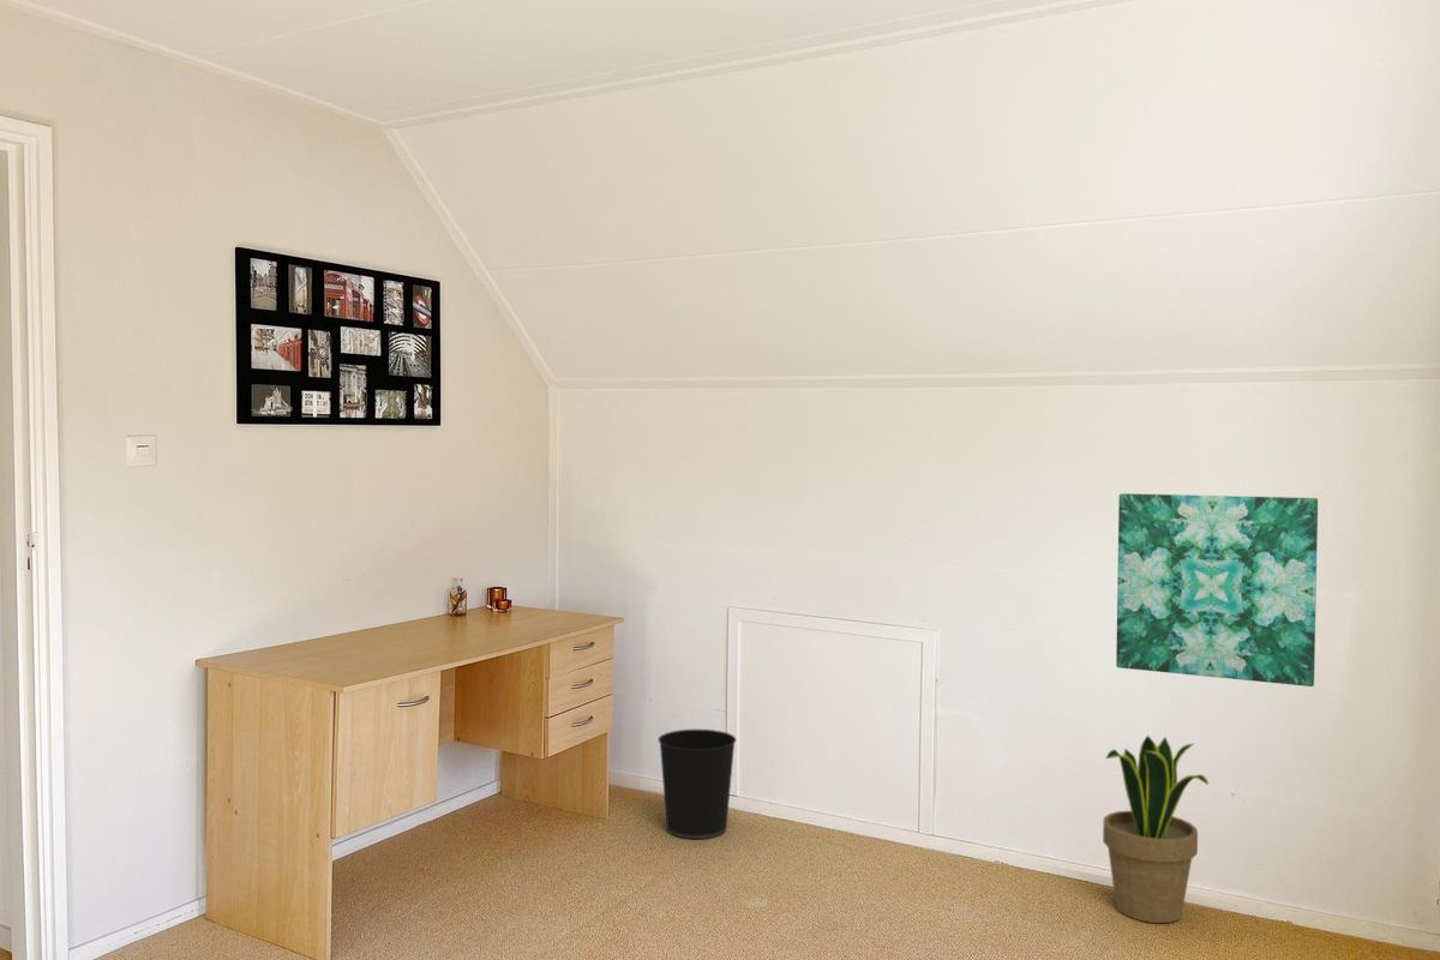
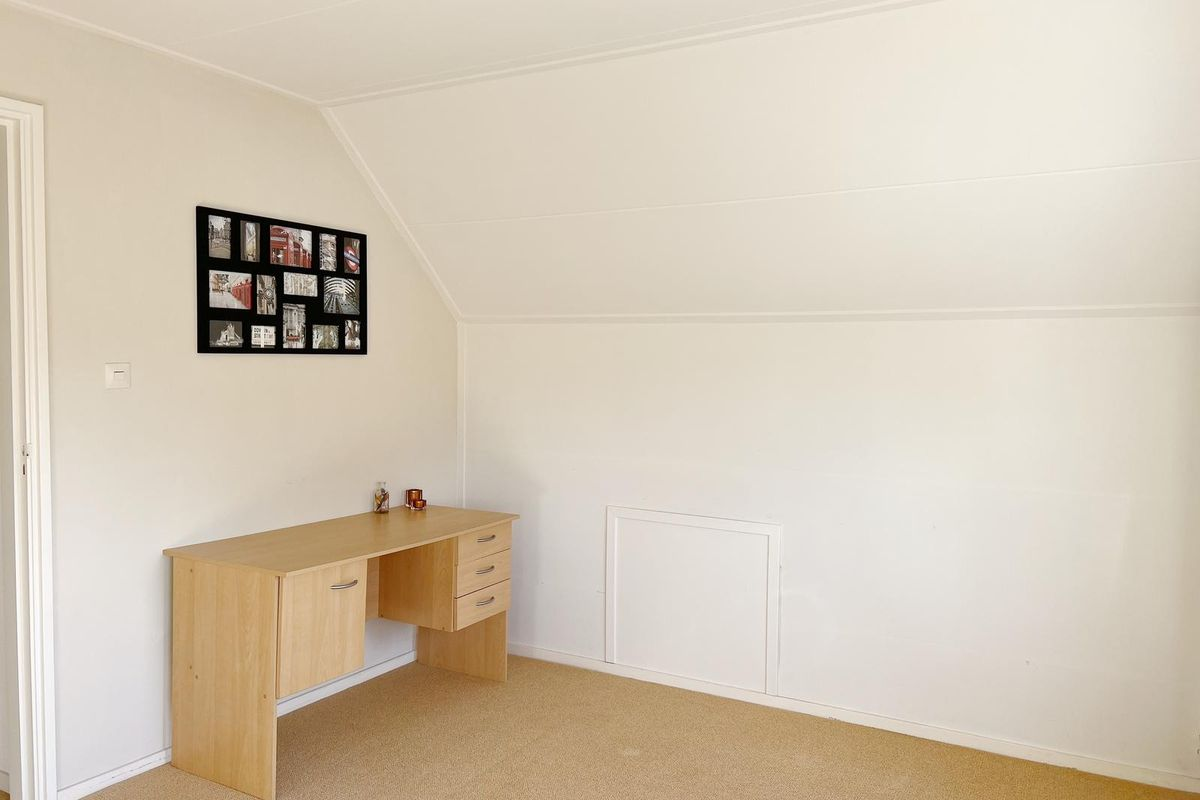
- wall art (1213, 586)
- potted plant (1154, 823)
- wastebasket (696, 784)
